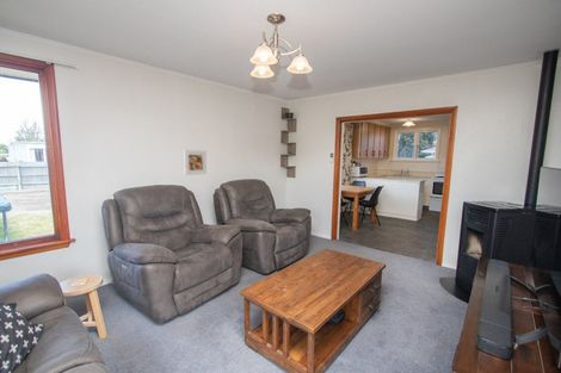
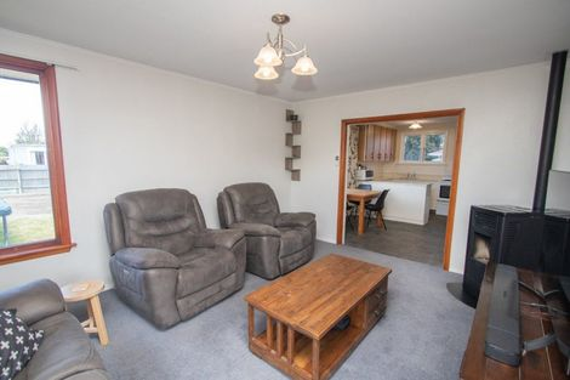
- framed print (195, 162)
